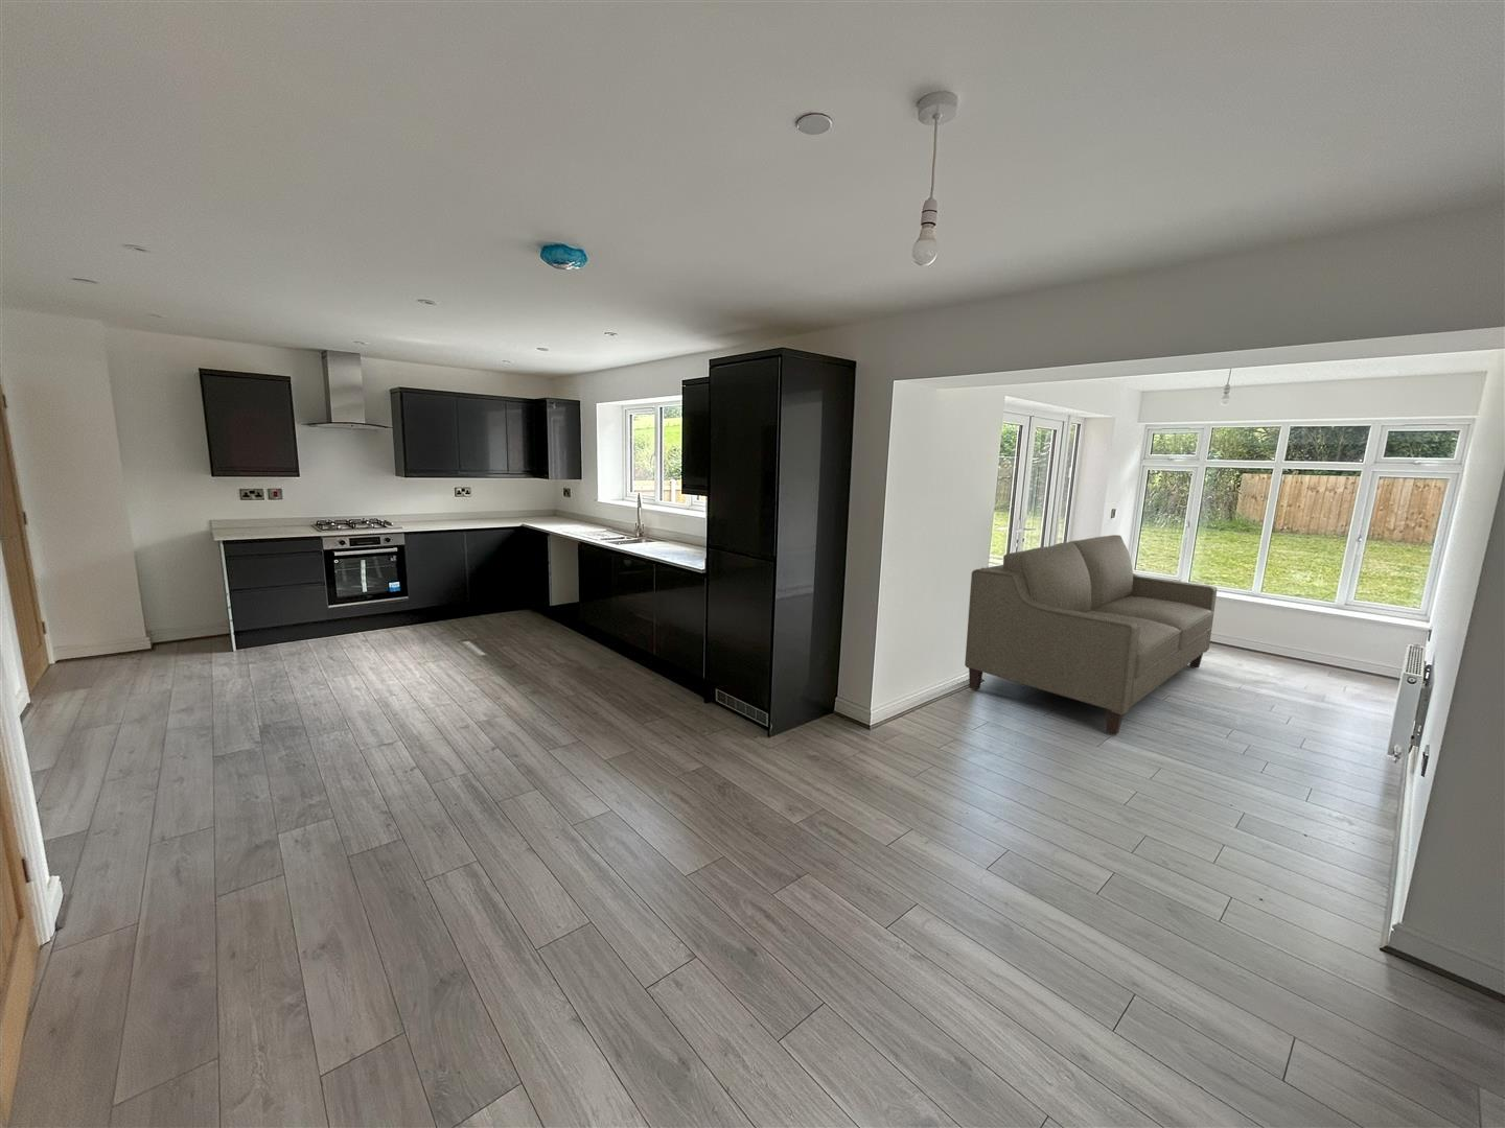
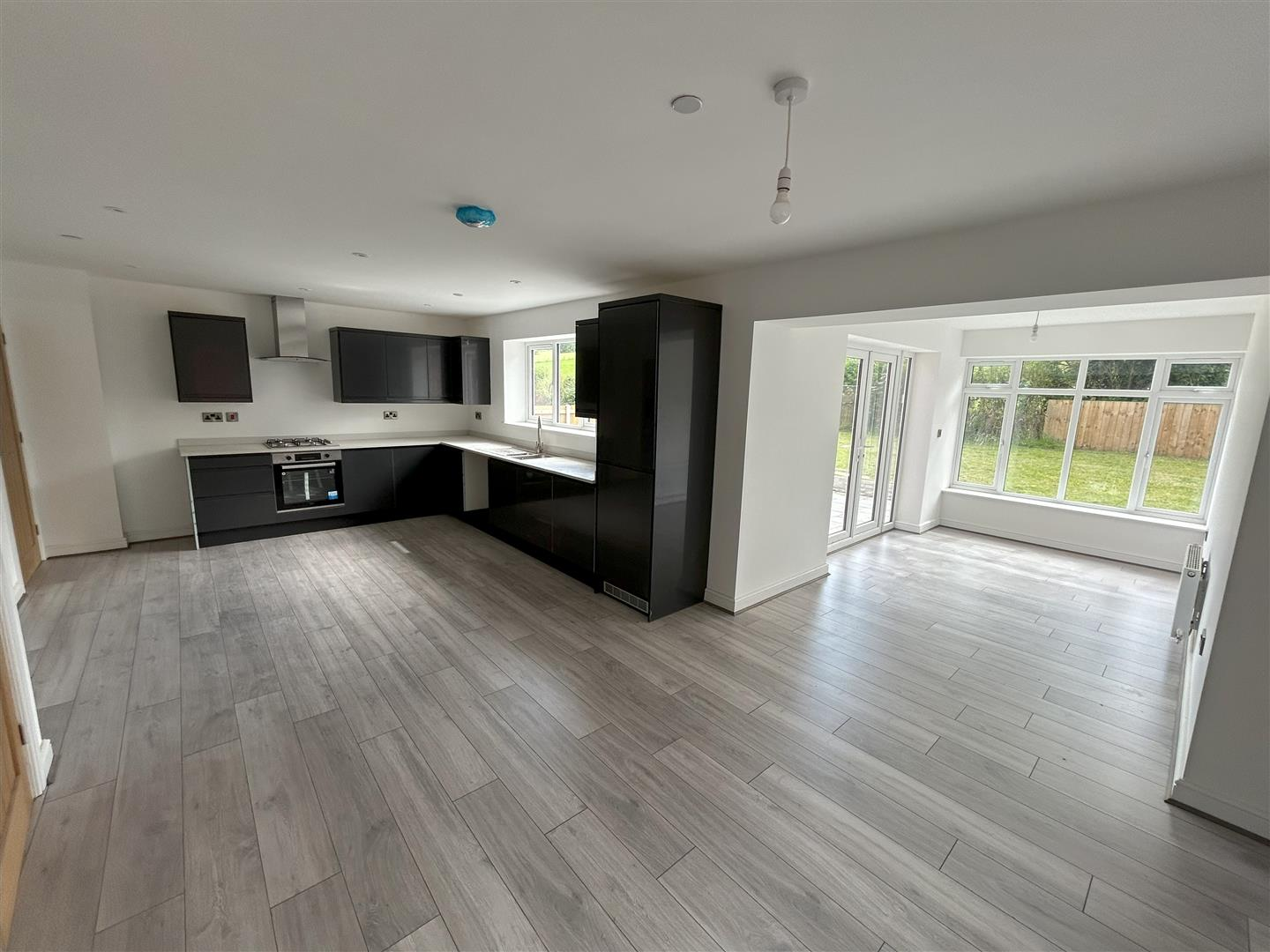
- sofa (1102, 613)
